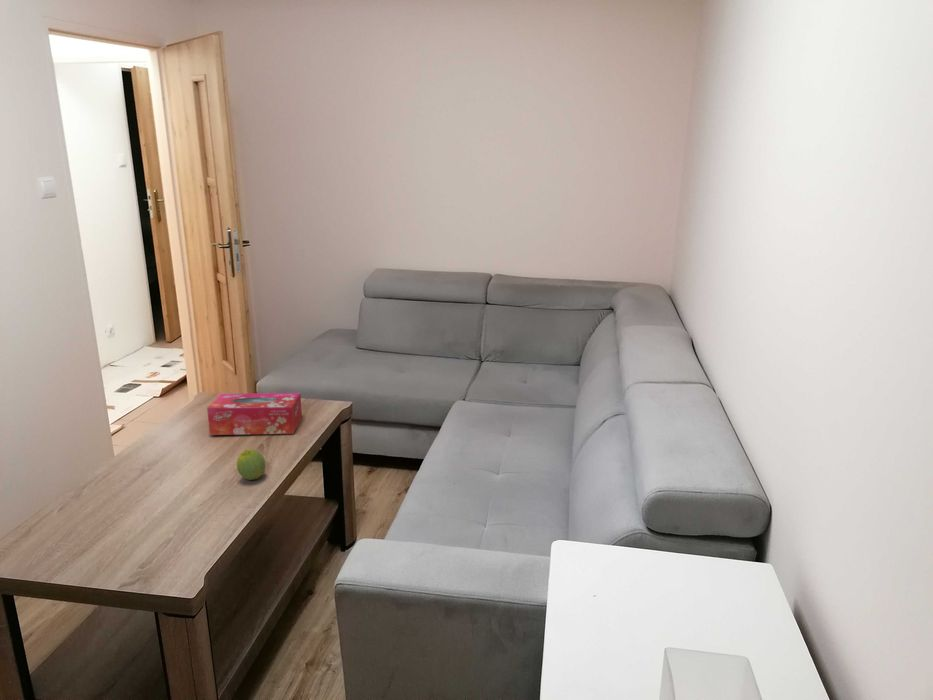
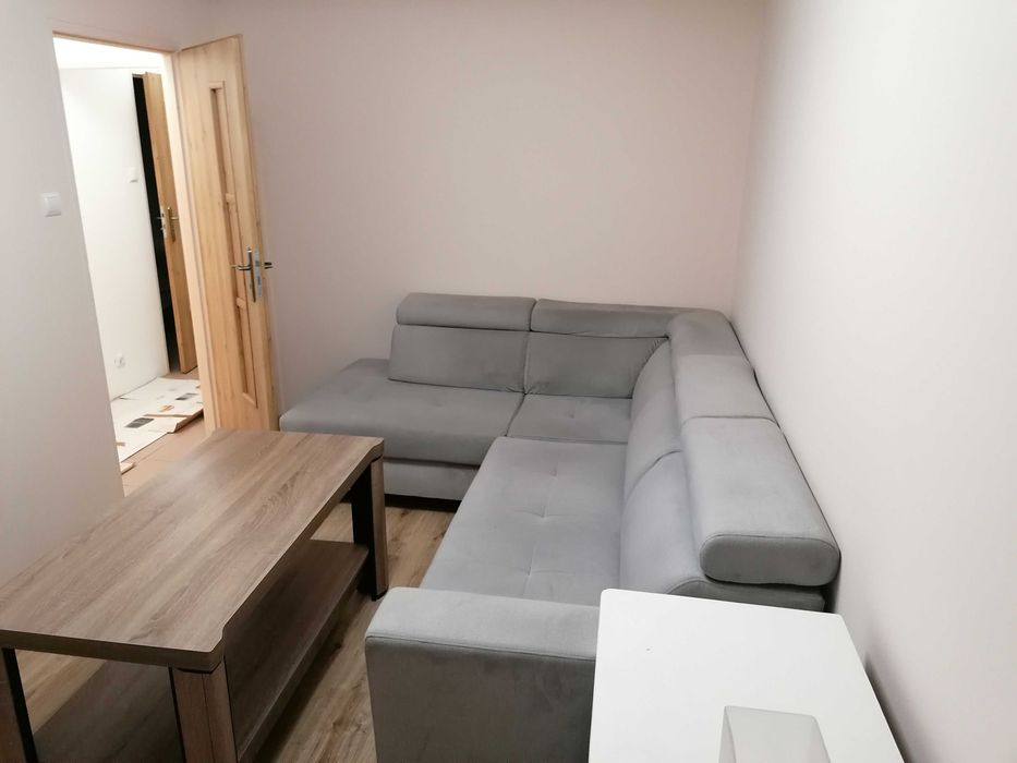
- tissue box (256, 413)
- fruit (251, 464)
